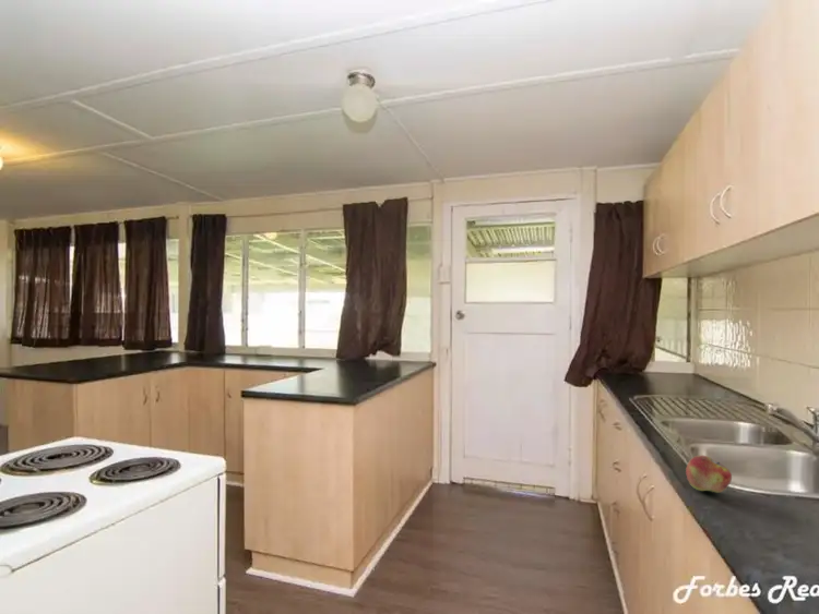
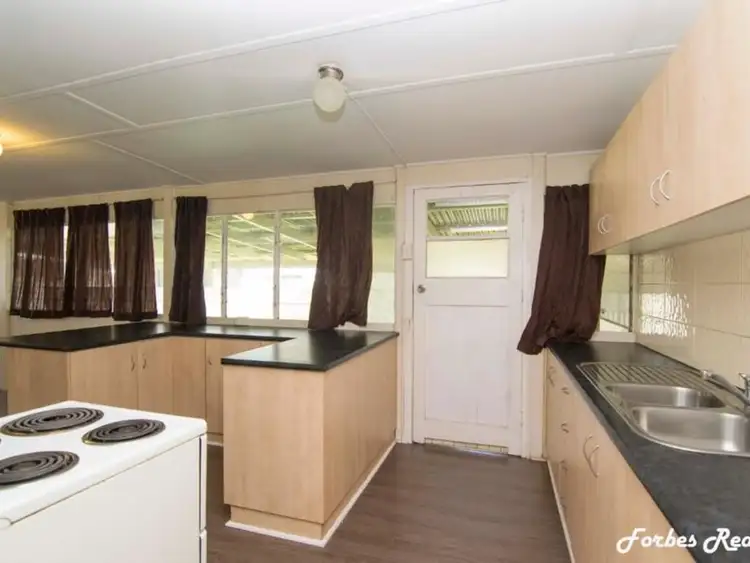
- fruit (708, 473)
